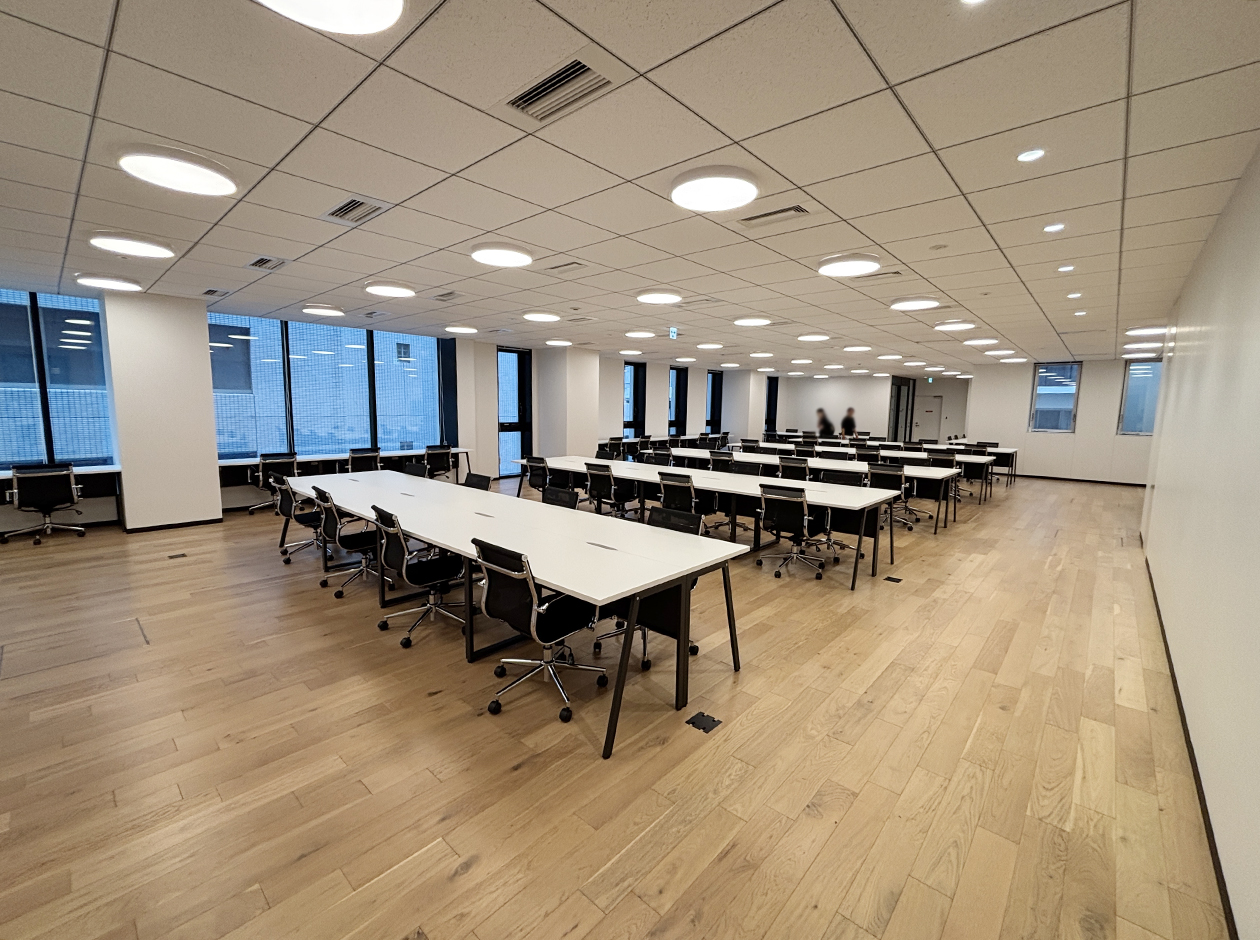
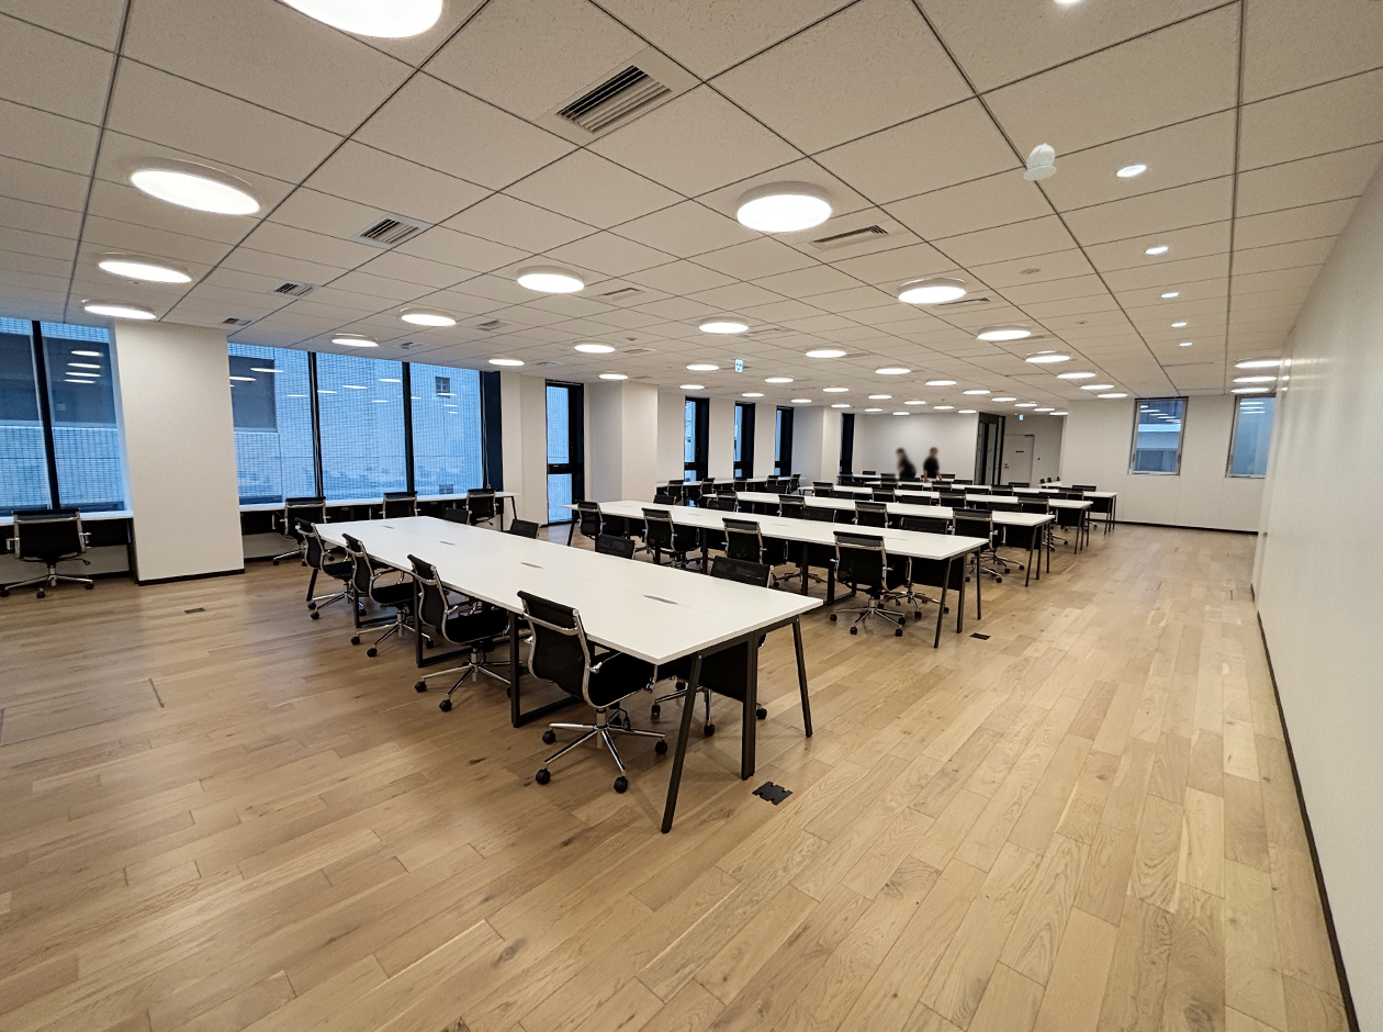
+ security camera (1041, 159)
